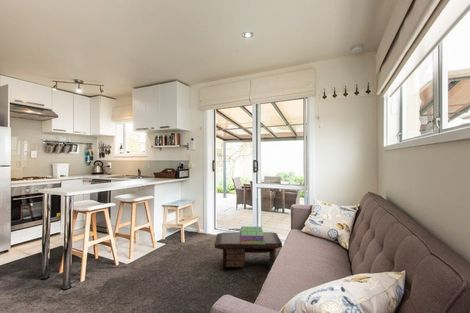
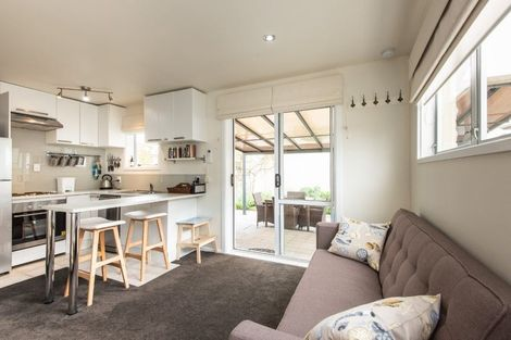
- stack of books (251, 234)
- ottoman (247, 251)
